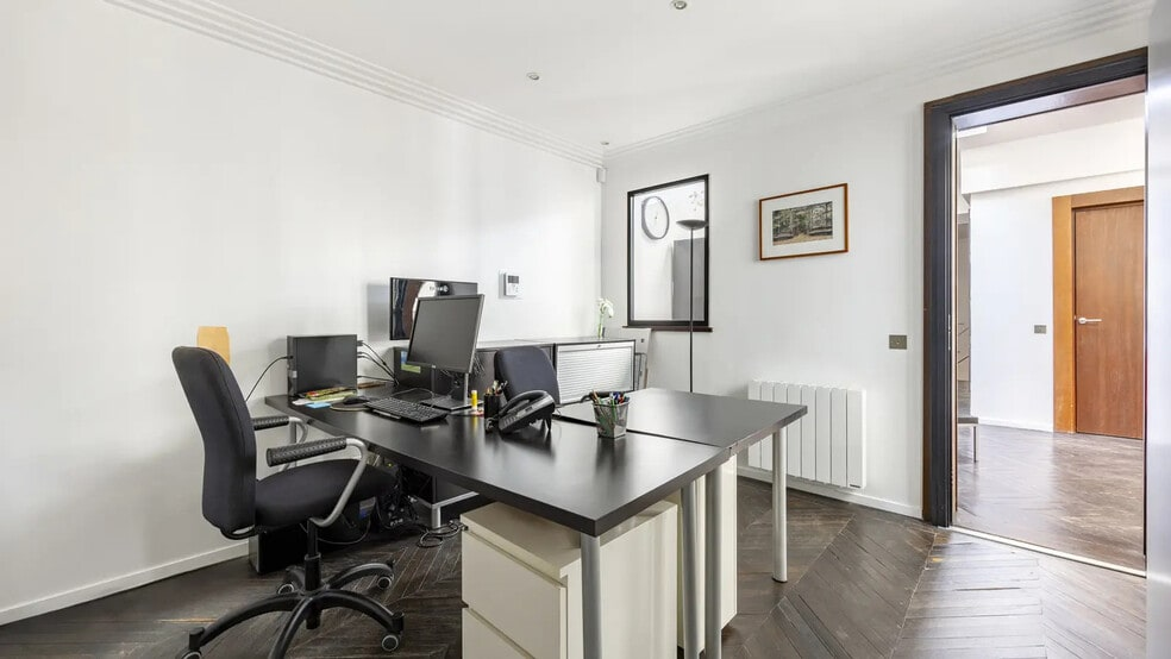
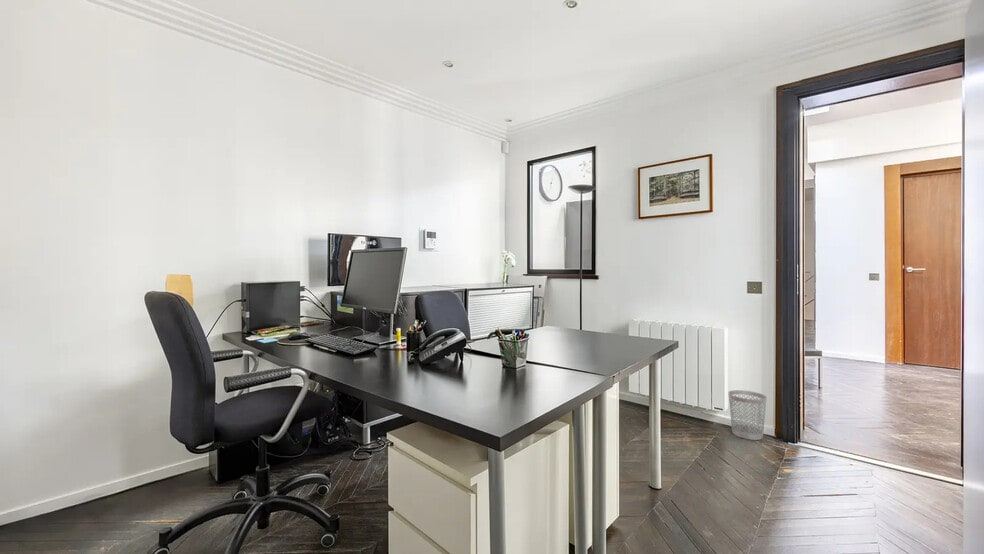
+ wastebasket (747, 415)
